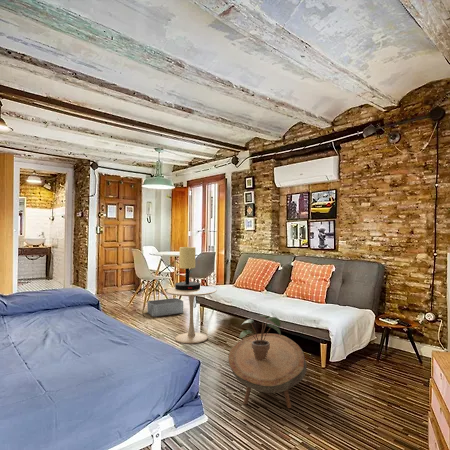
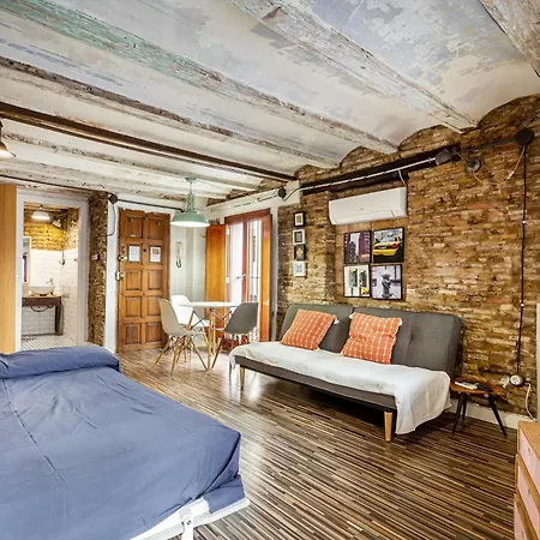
- storage bin (165, 306)
- table lamp (187, 267)
- side table (191, 314)
- potted plant (261, 336)
- coffee table (267, 369)
